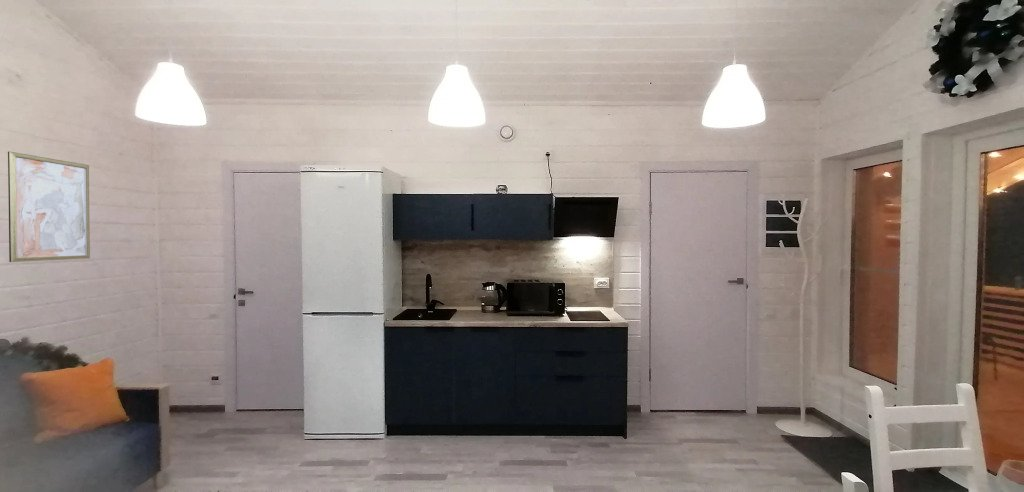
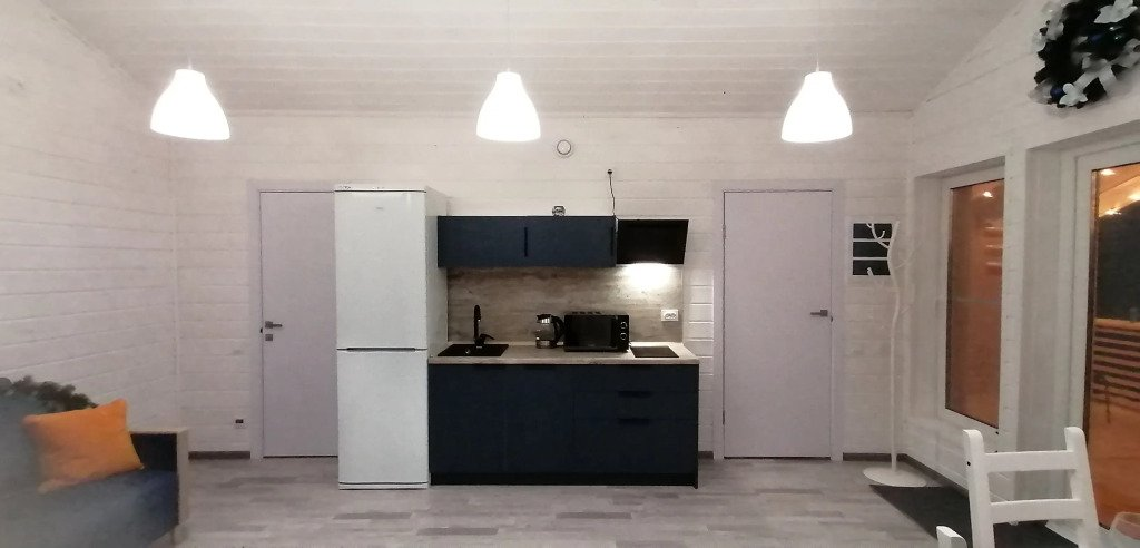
- wall art (52, 209)
